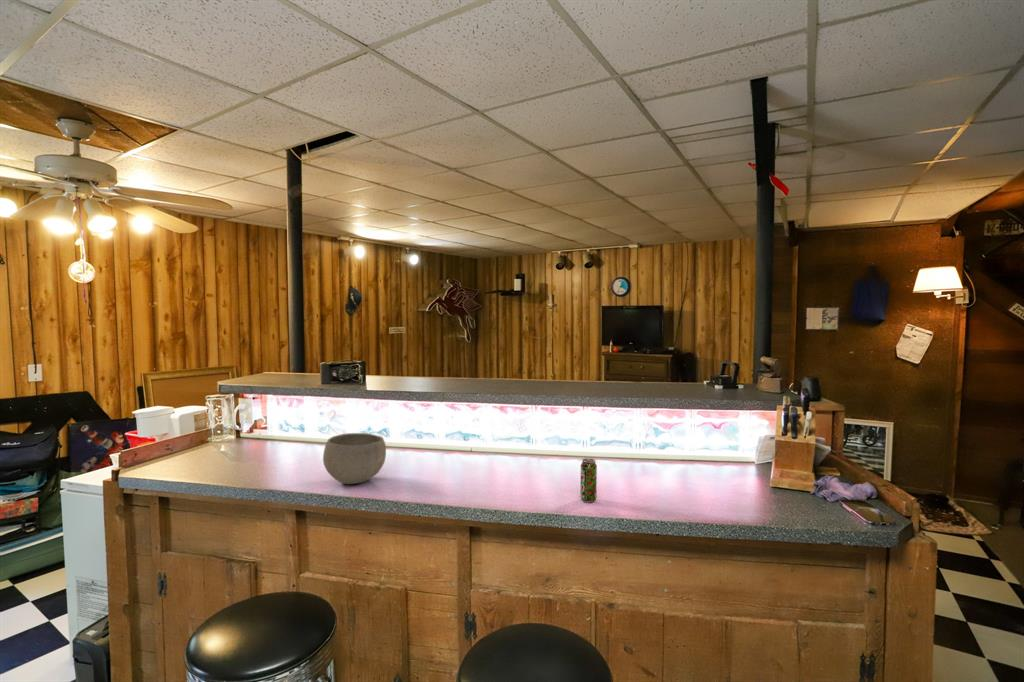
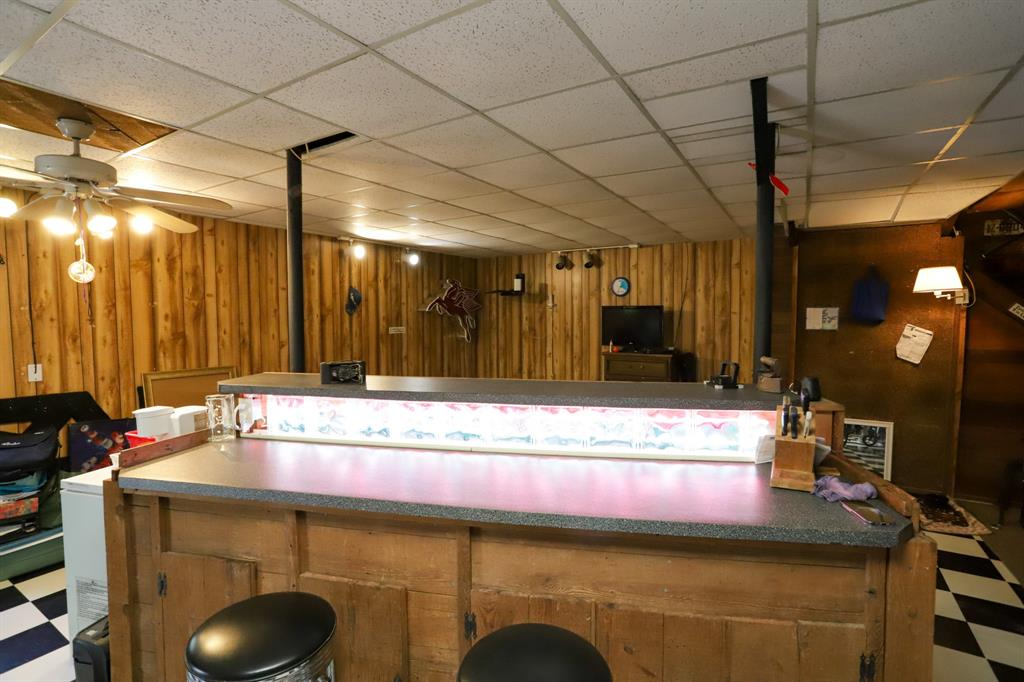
- beverage can (588, 480)
- bowl (355, 459)
